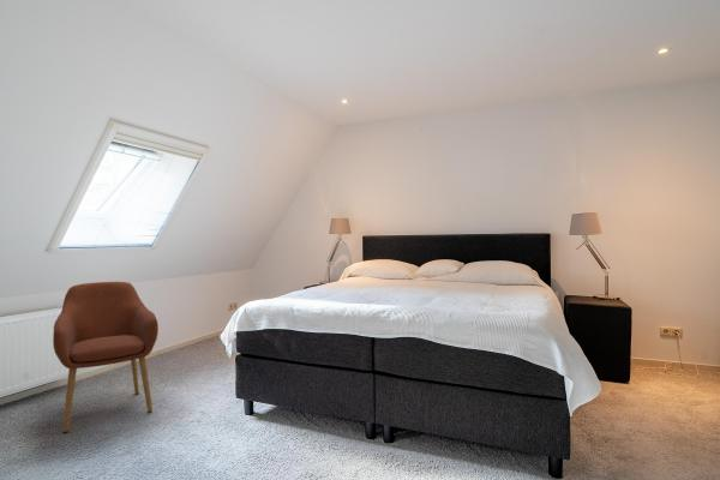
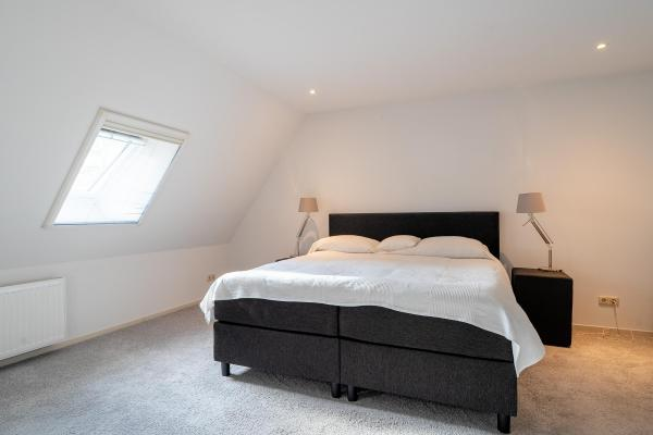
- armchair (106, 346)
